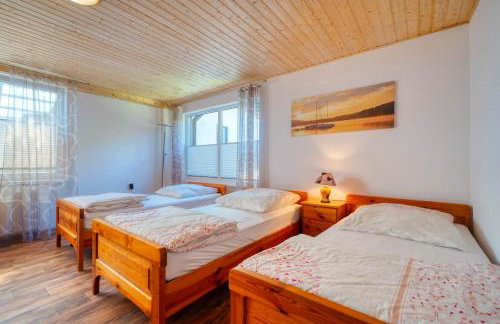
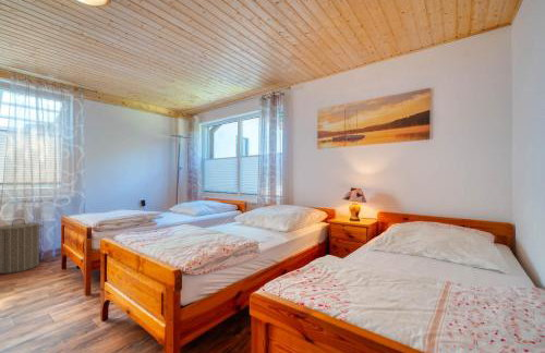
+ laundry hamper (19, 243)
